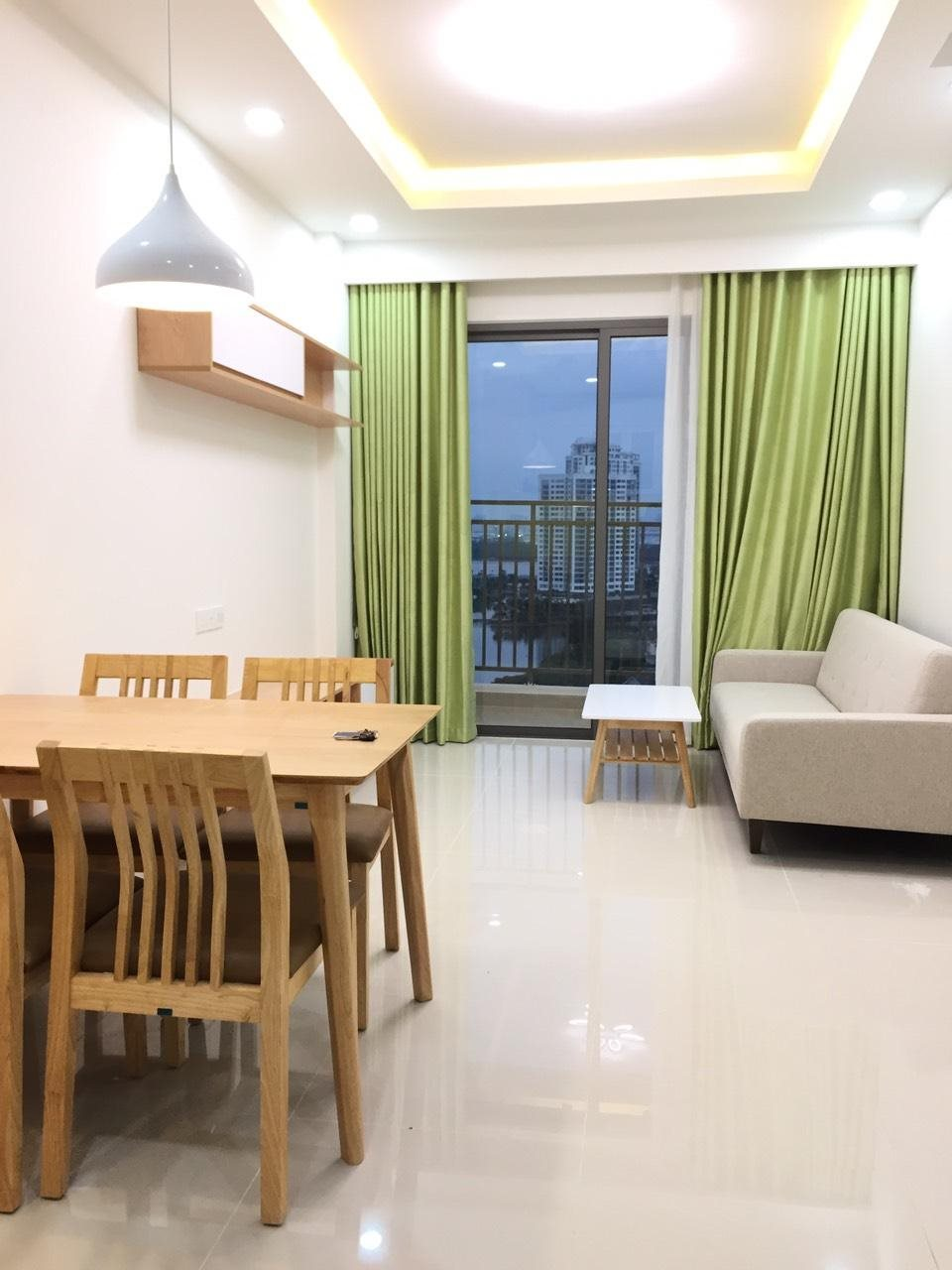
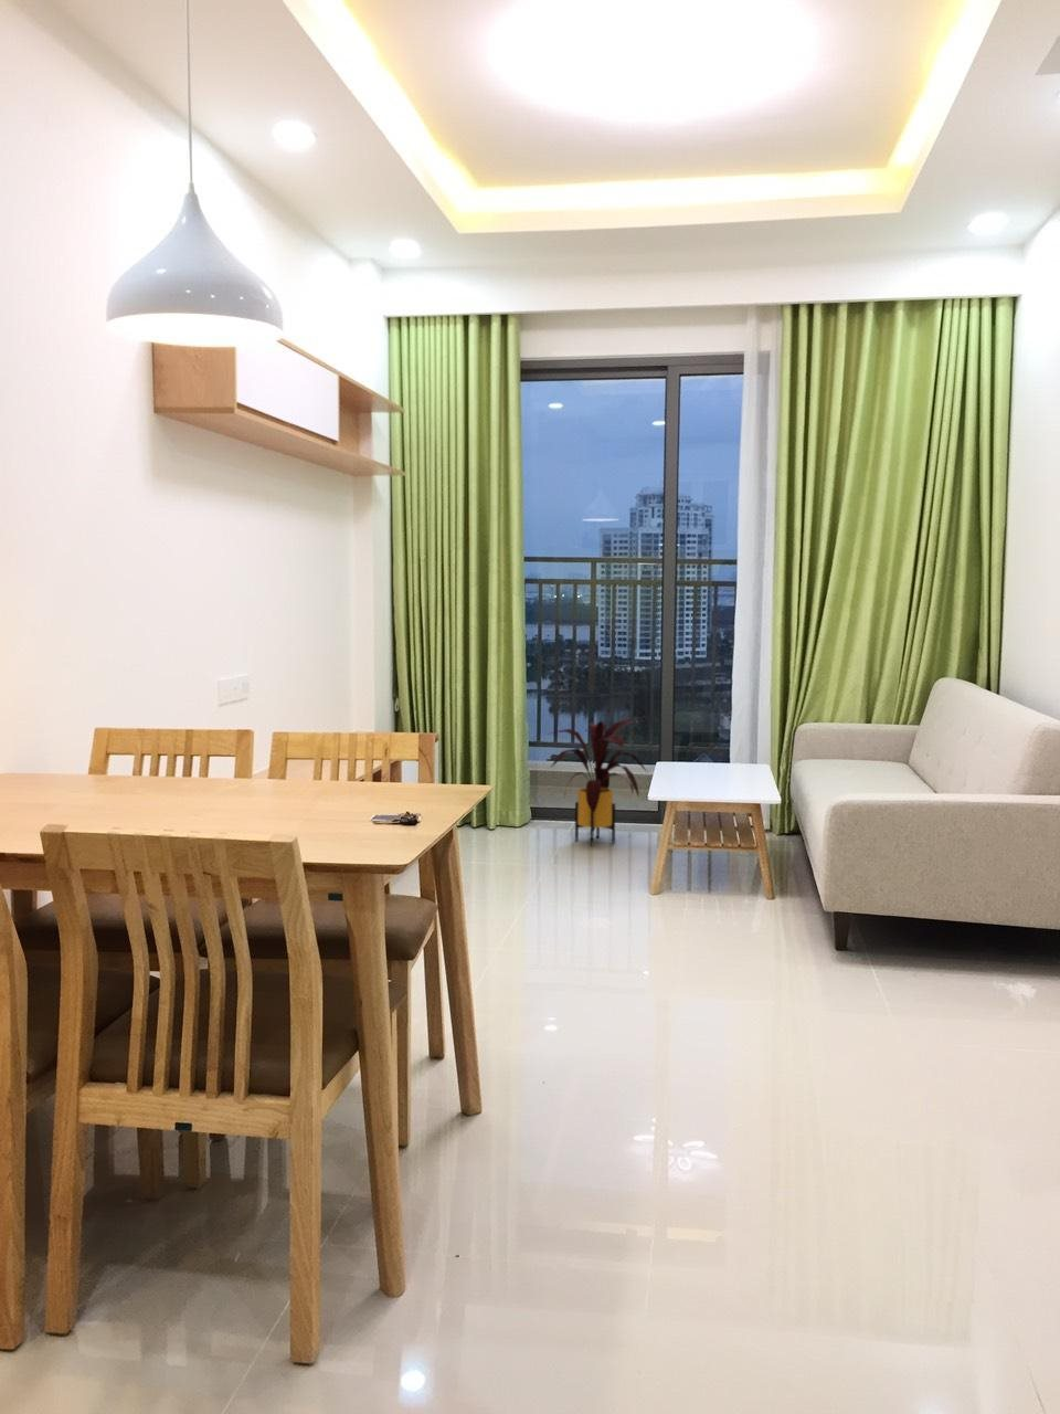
+ house plant (595, 779)
